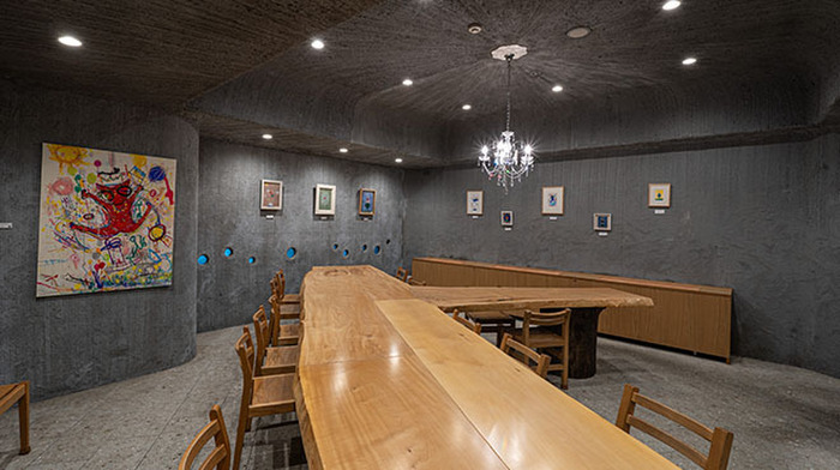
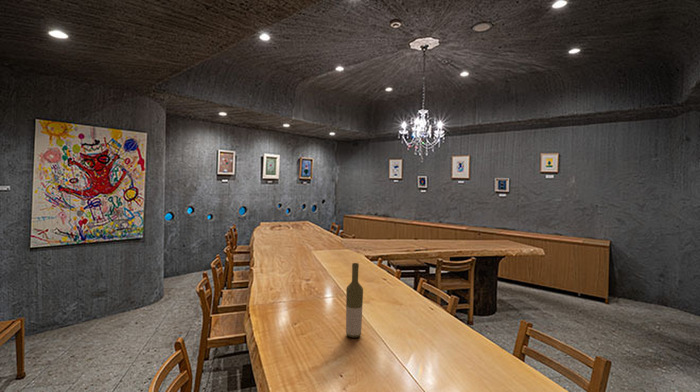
+ bottle (354, 299)
